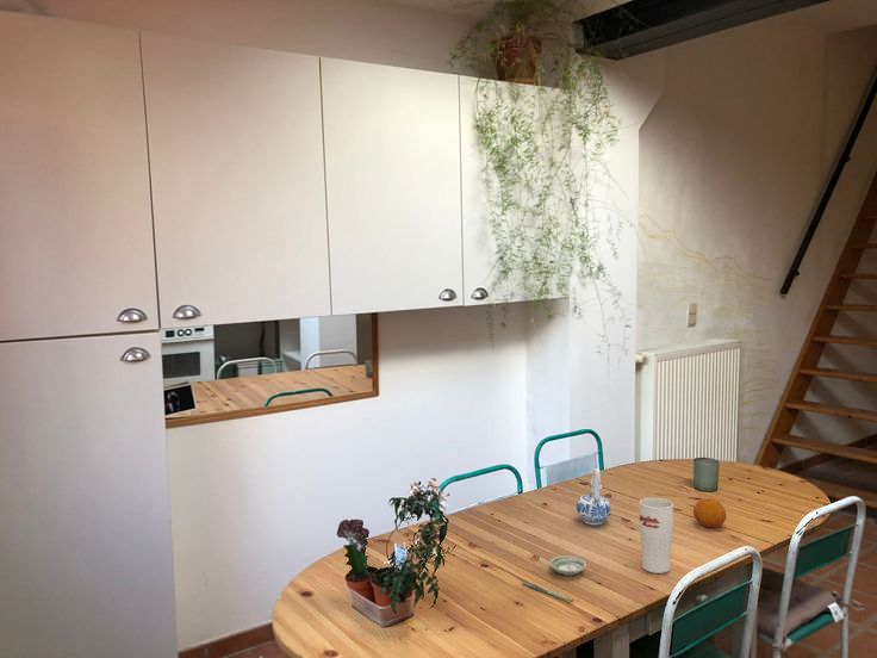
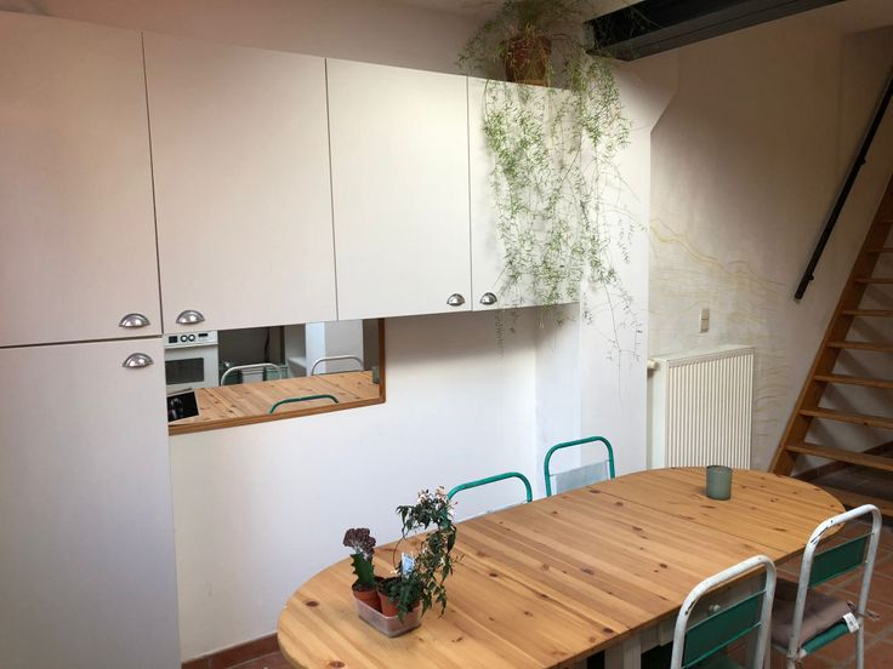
- cup (655, 535)
- pen (547, 591)
- fruit (709, 513)
- ceramic pitcher (593, 494)
- saucer (567, 566)
